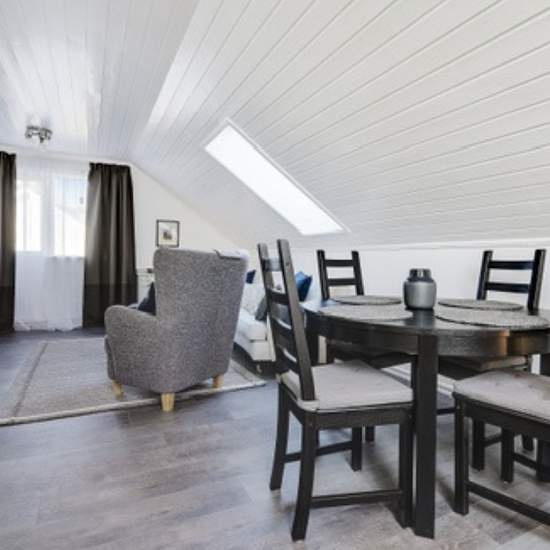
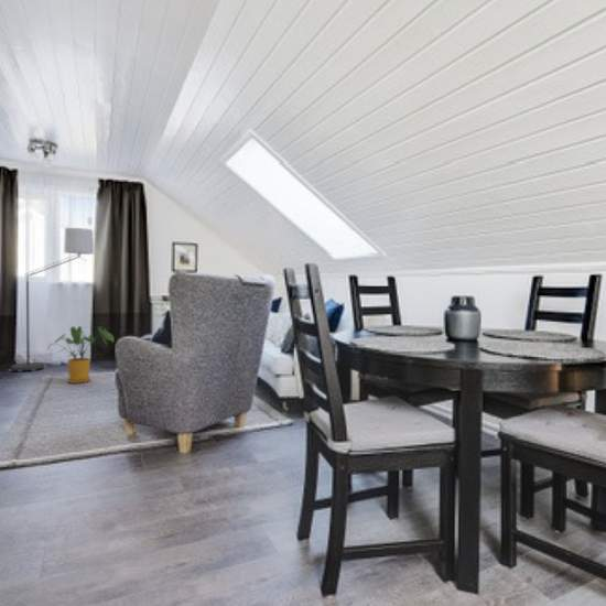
+ floor lamp (28, 297)
+ house plant (80, 353)
